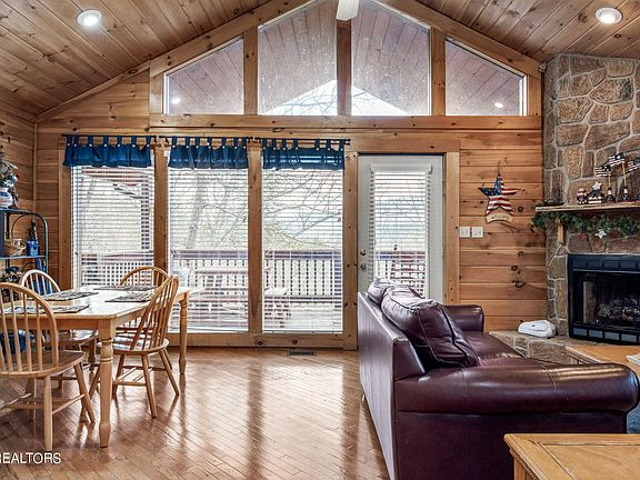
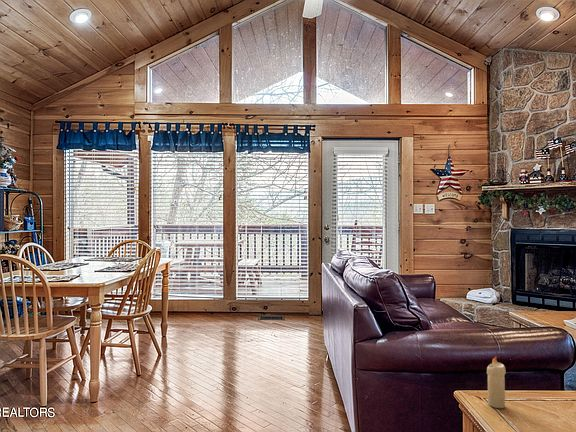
+ candle (496, 380)
